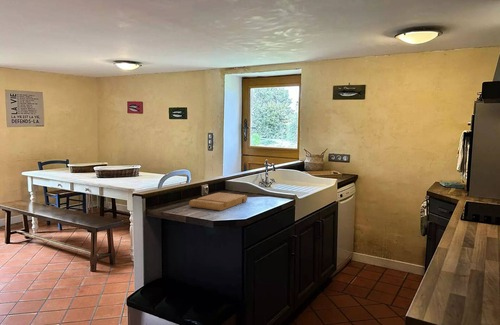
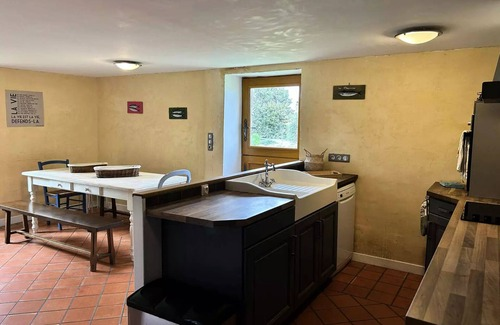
- cutting board (219, 200)
